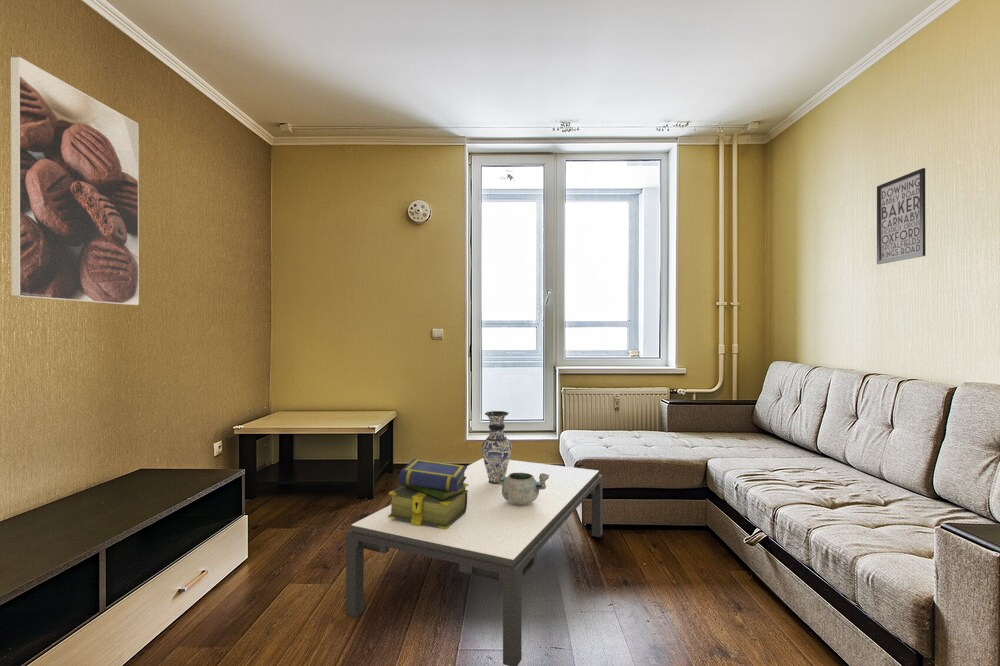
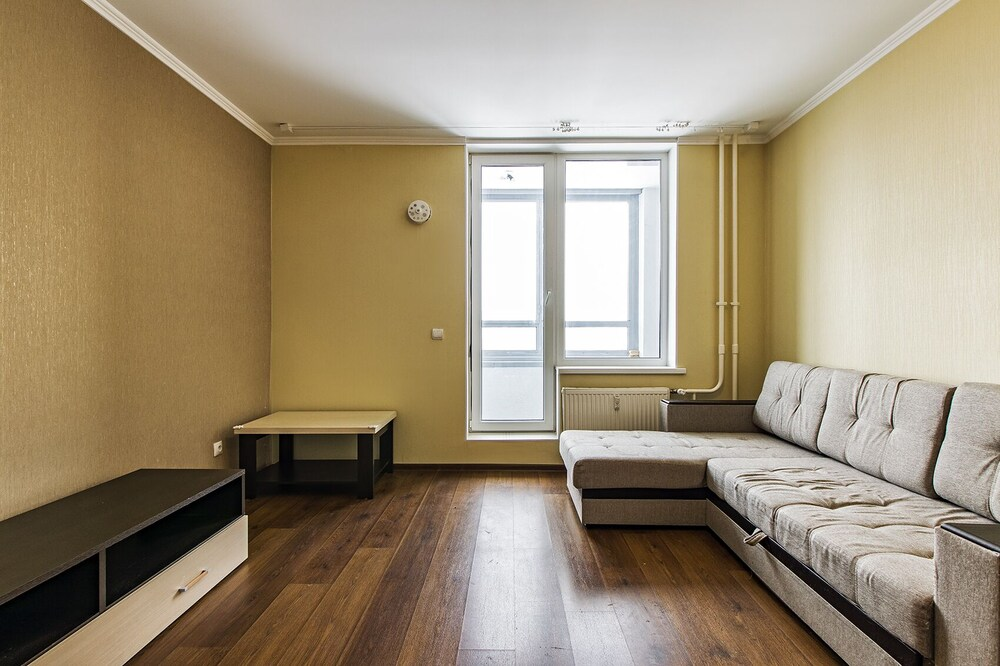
- stack of books (432, 489)
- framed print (83, 197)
- wall art (899, 219)
- decorative bowl (521, 485)
- coffee table (495, 530)
- vase (496, 447)
